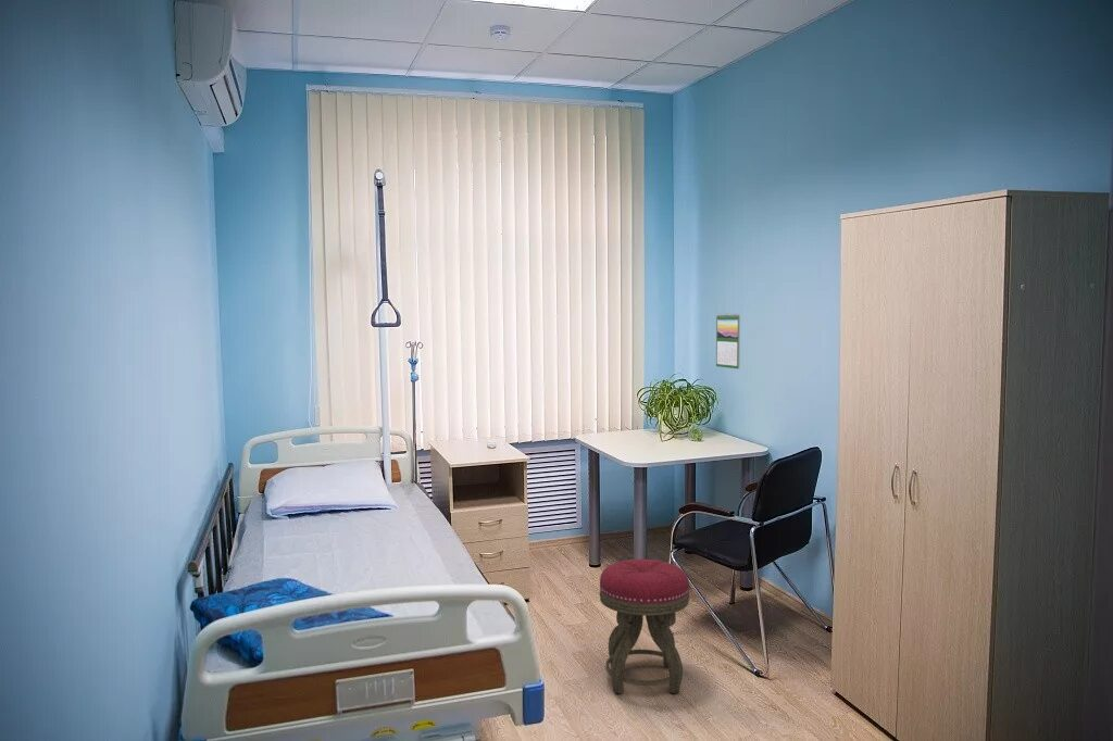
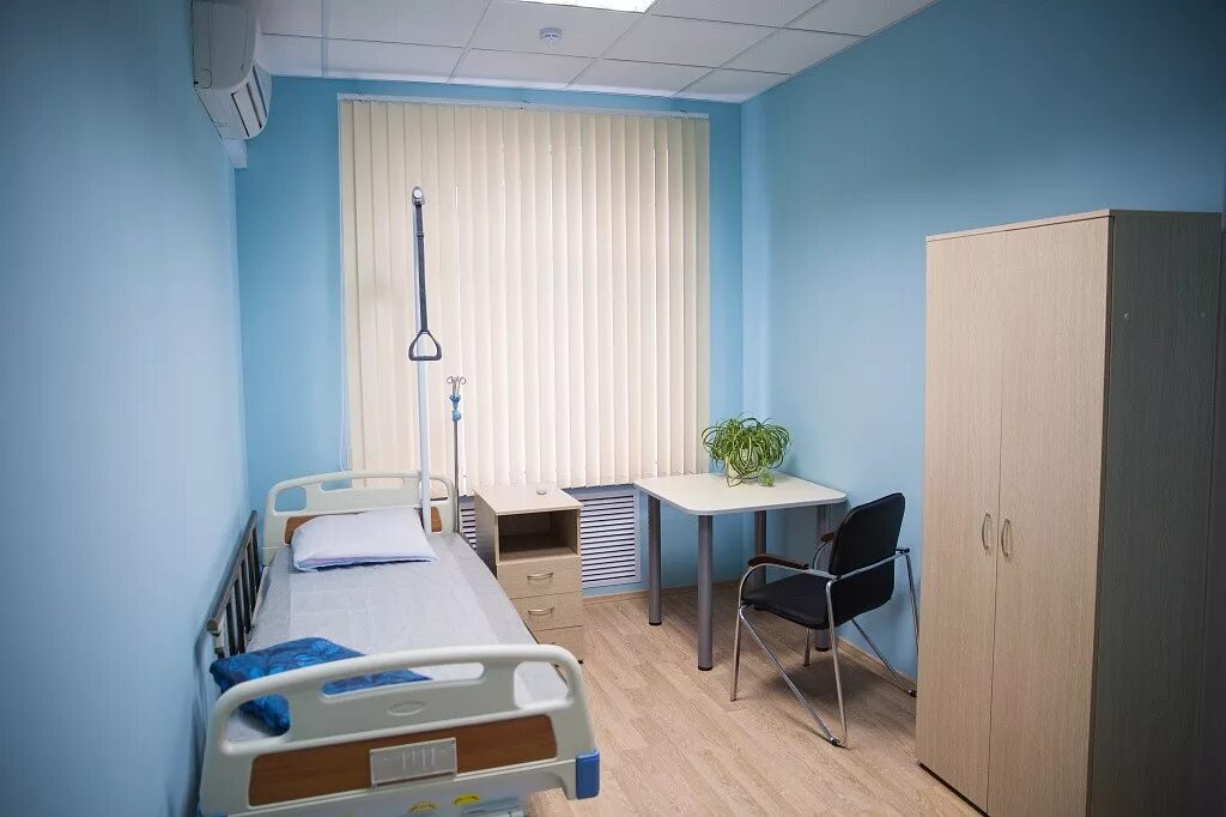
- stool (641, 623)
- calendar (727, 340)
